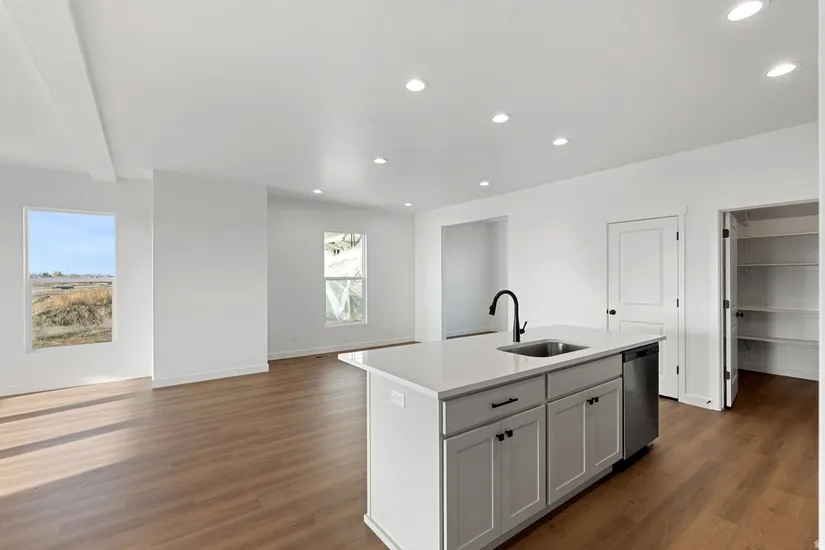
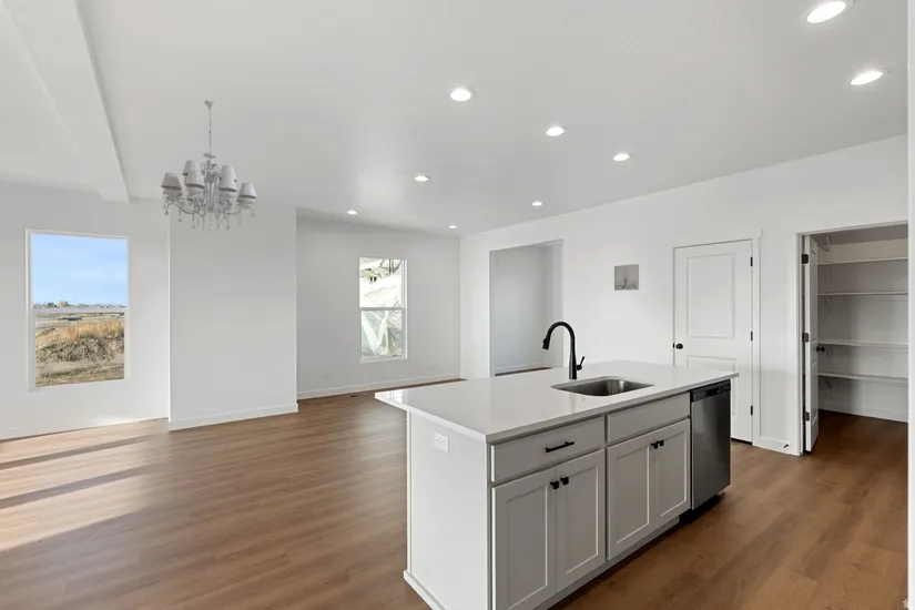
+ chandelier (210, 166)
+ wall art (626, 277)
